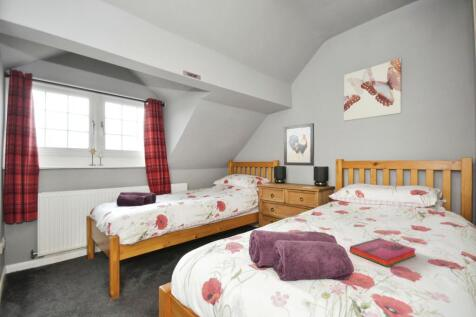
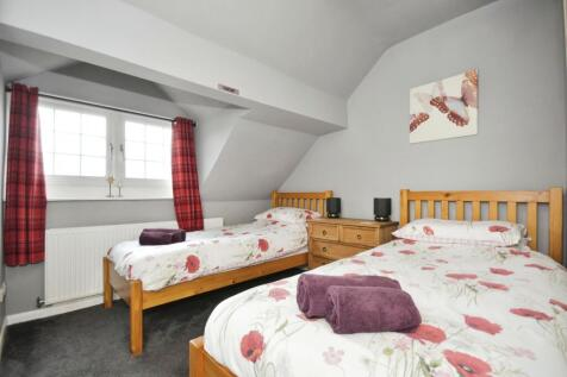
- wall art (298, 145)
- hardback book (382, 250)
